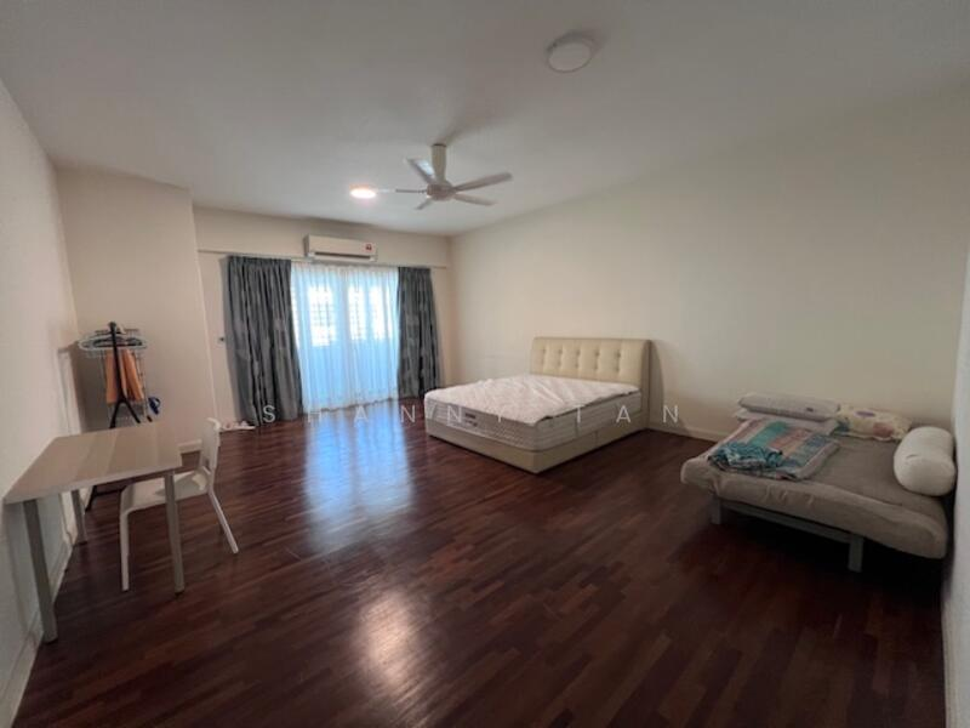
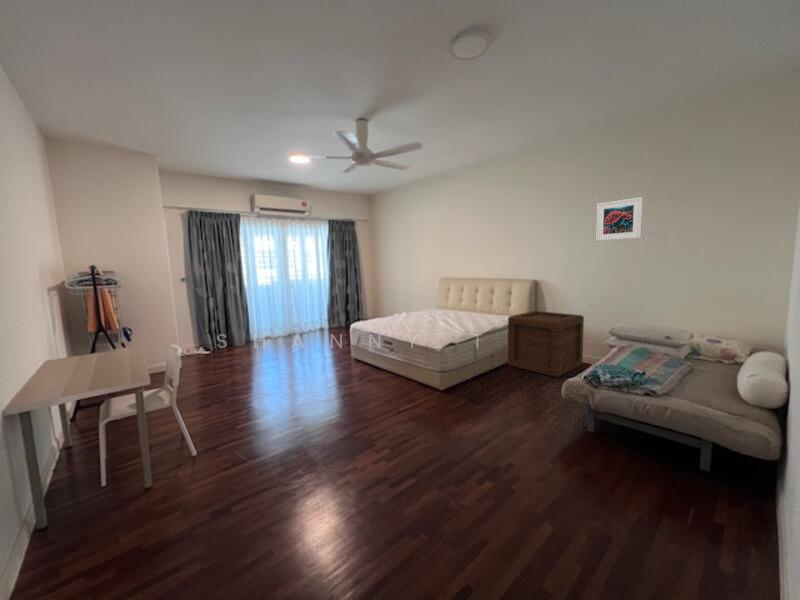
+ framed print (618, 220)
+ wooden crate (545, 340)
